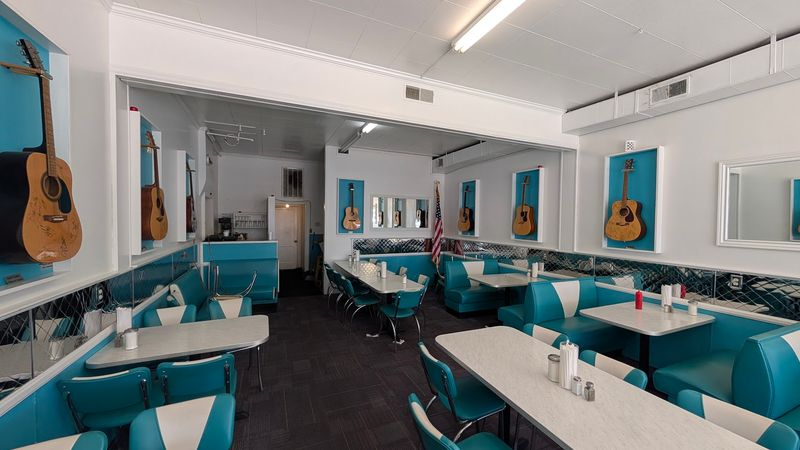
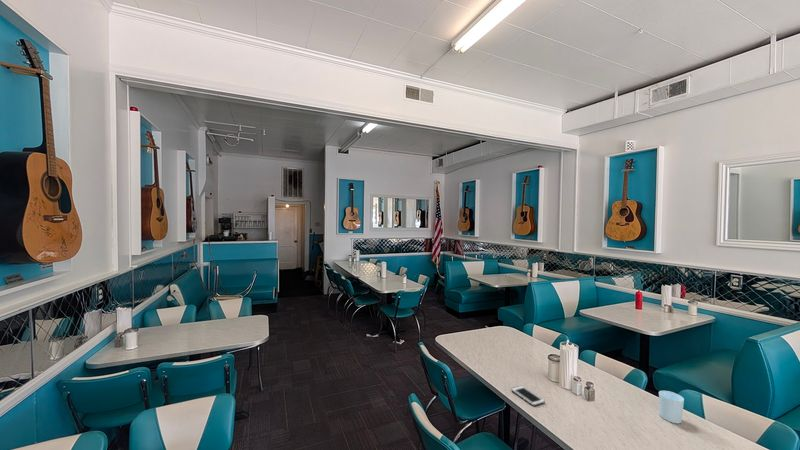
+ cup (670, 406)
+ cell phone (527, 395)
